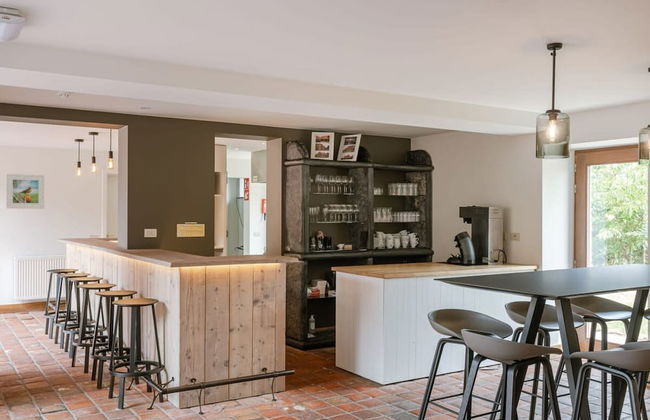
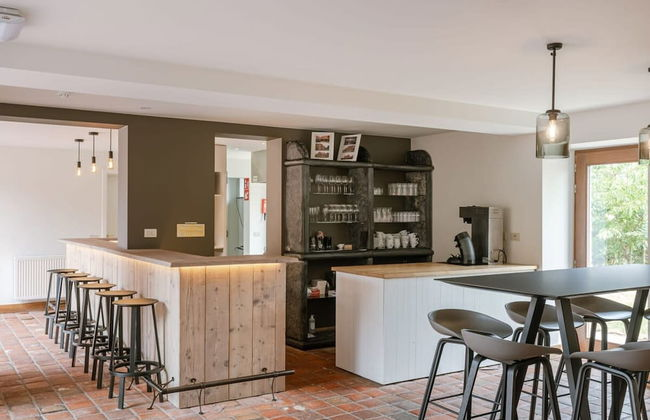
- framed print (25, 191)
